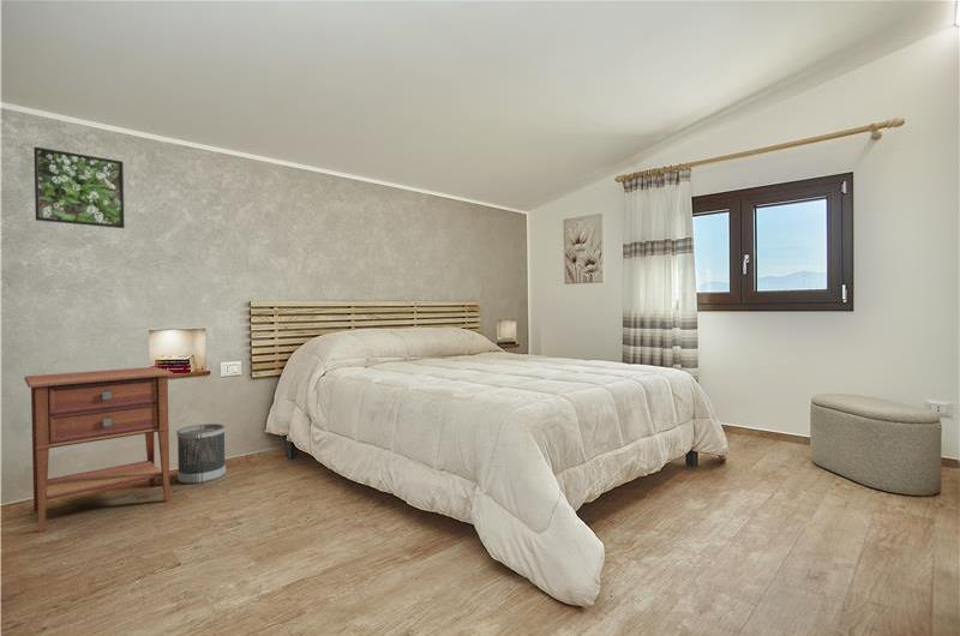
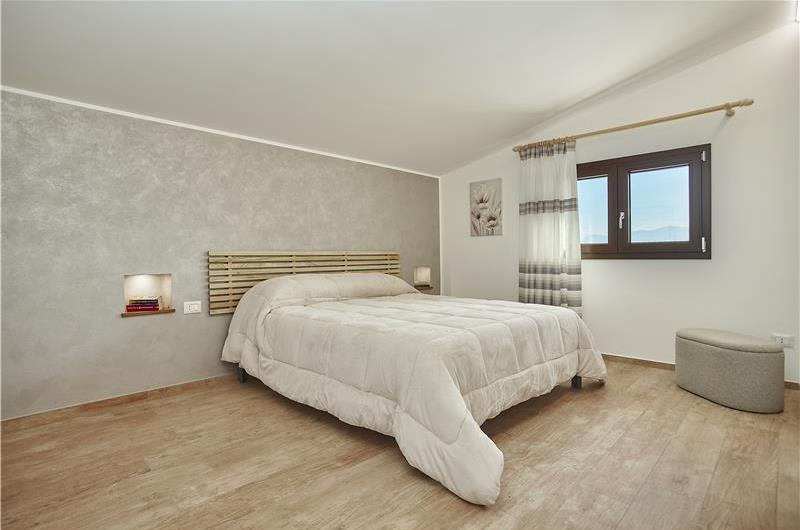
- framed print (80, 190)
- nightstand (101, 439)
- wastebasket (202, 452)
